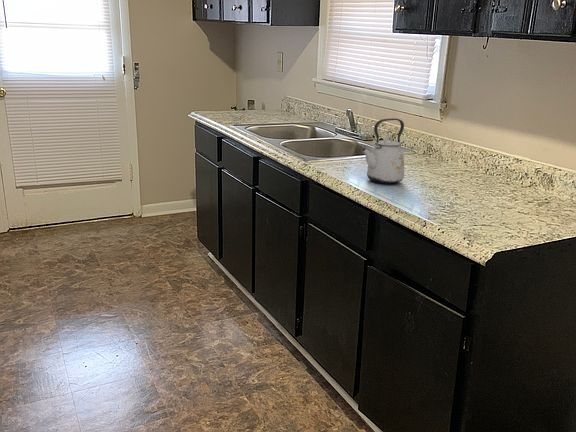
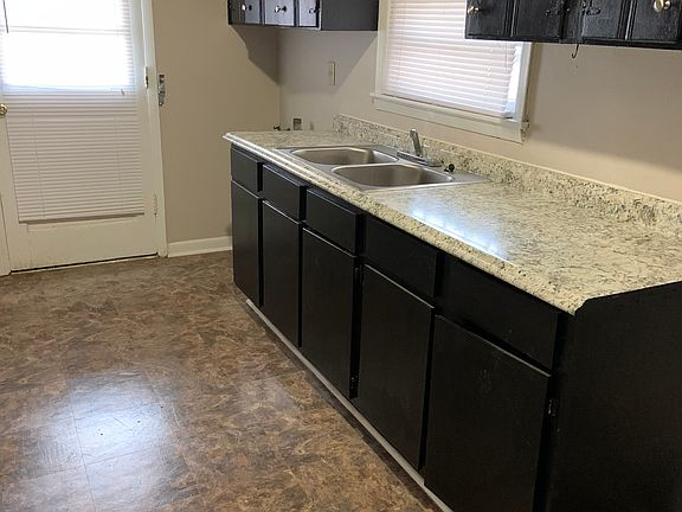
- kettle (381, 150)
